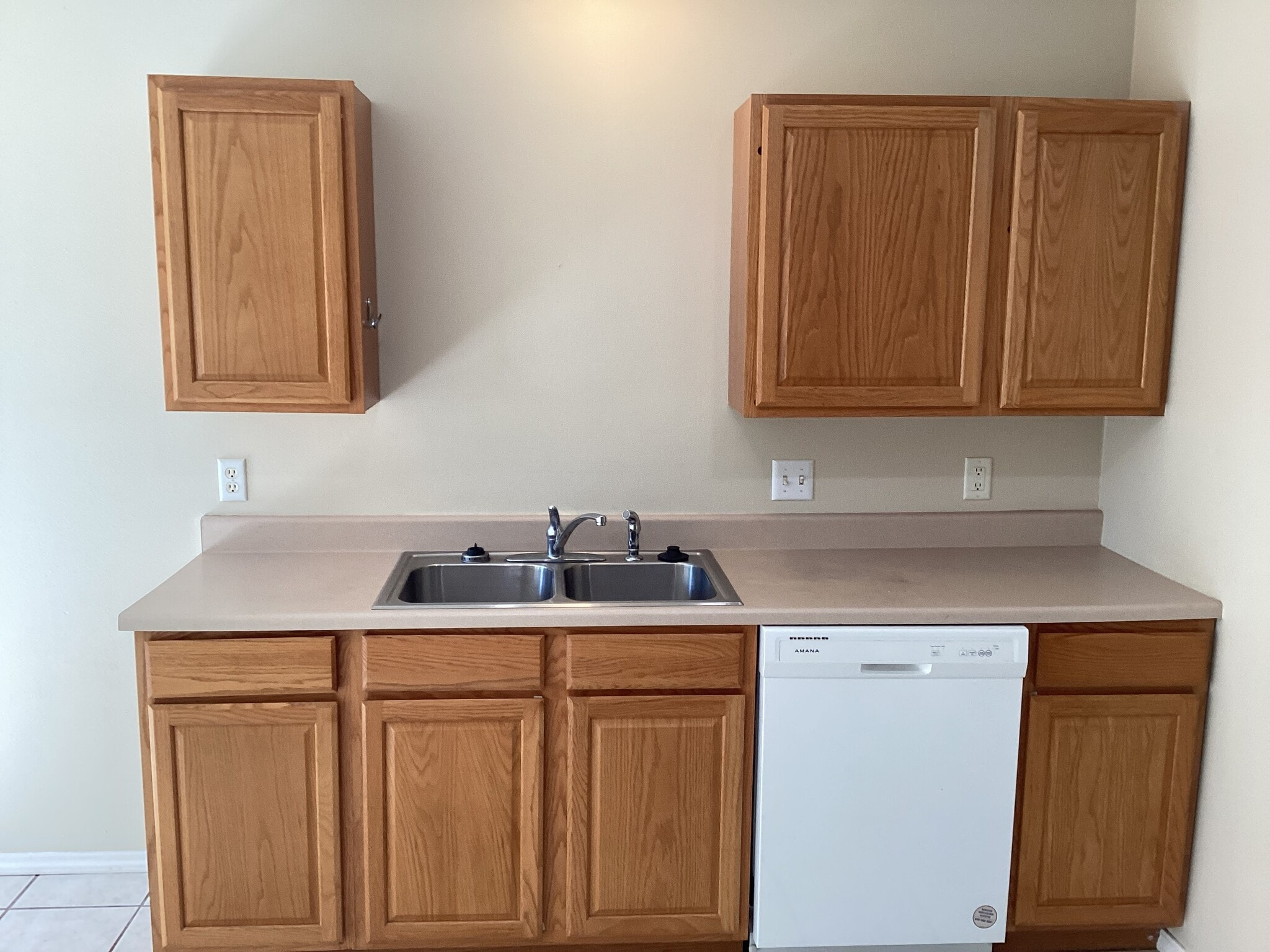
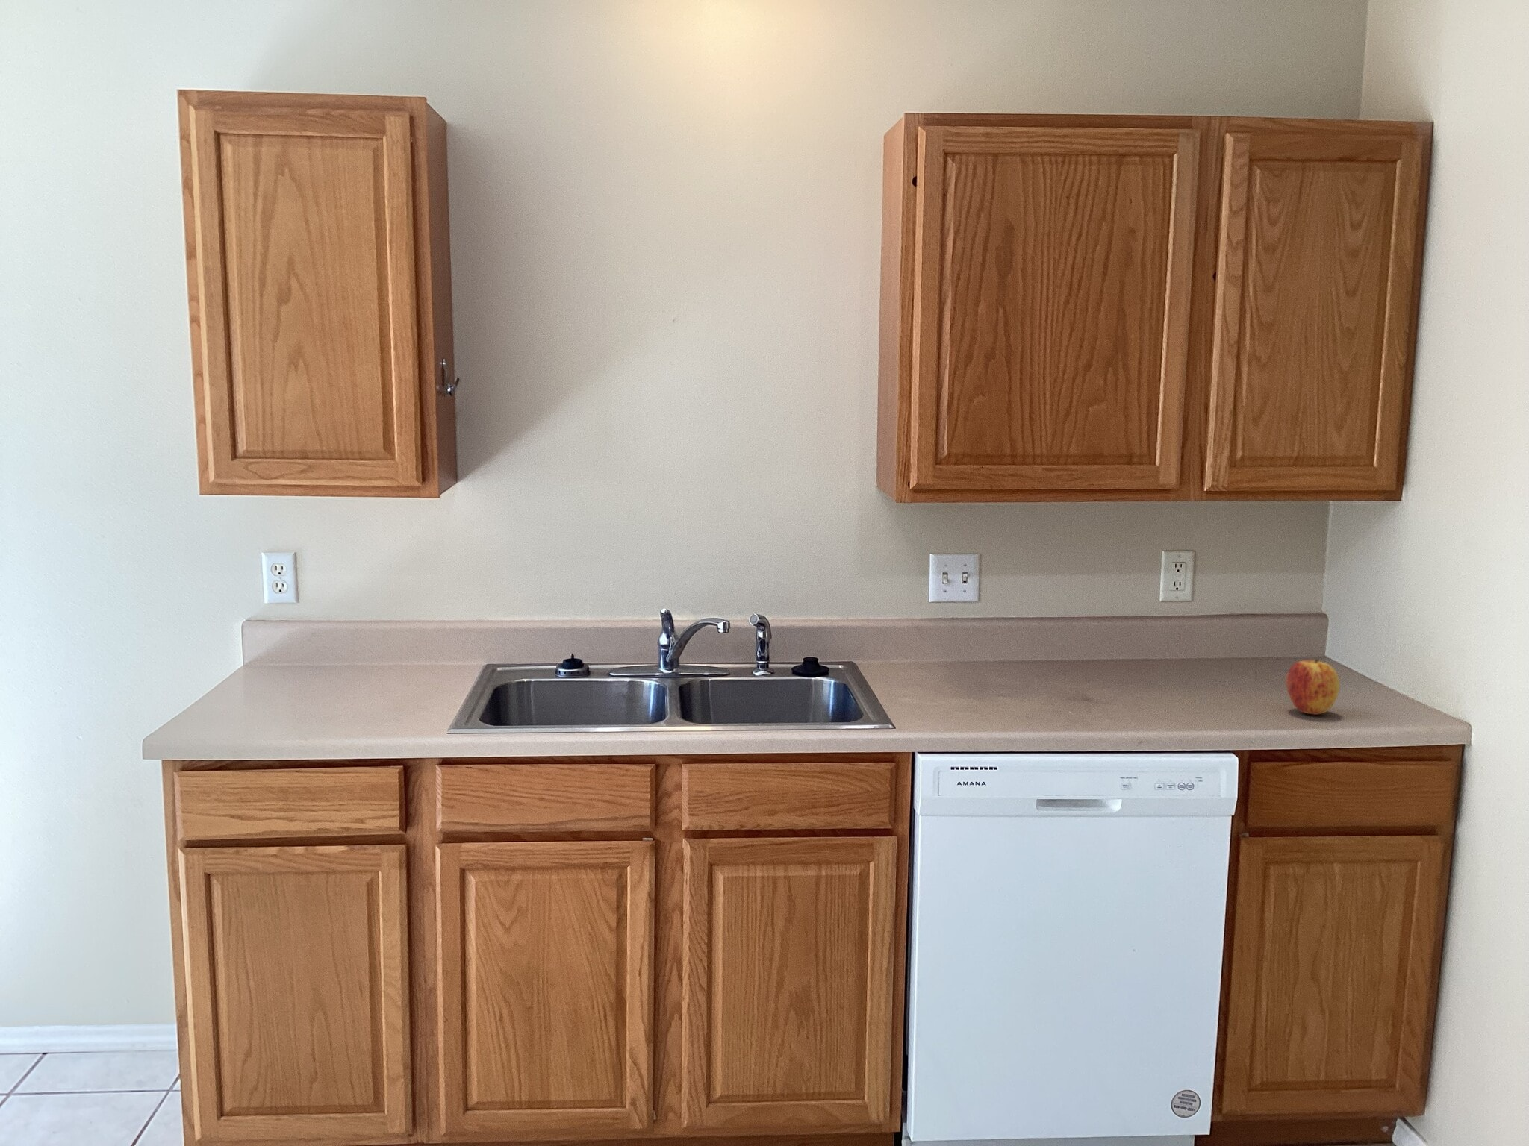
+ apple (1312, 686)
